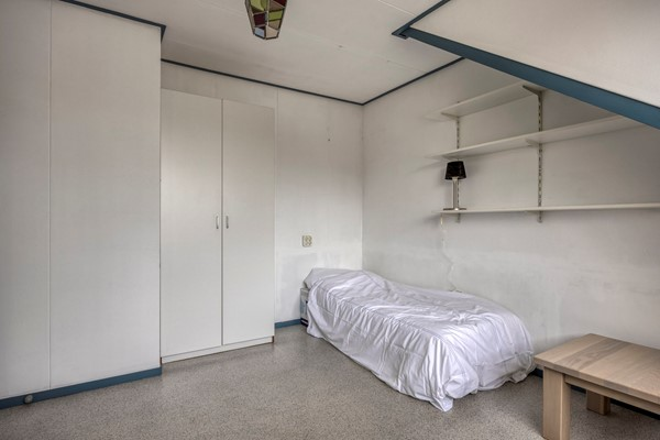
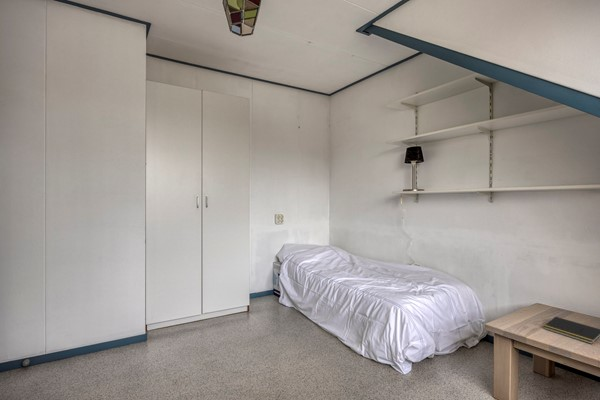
+ notepad (572, 329)
